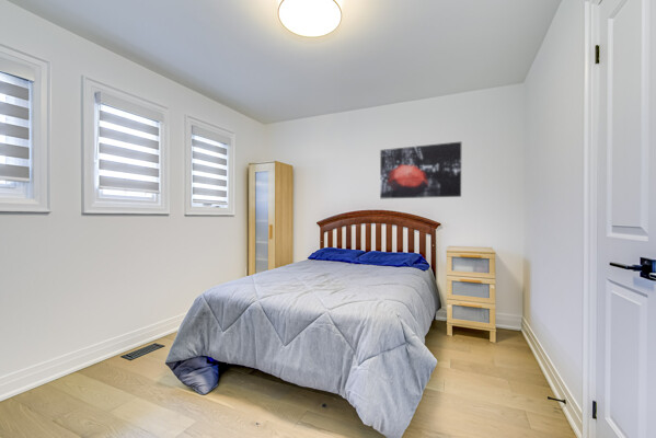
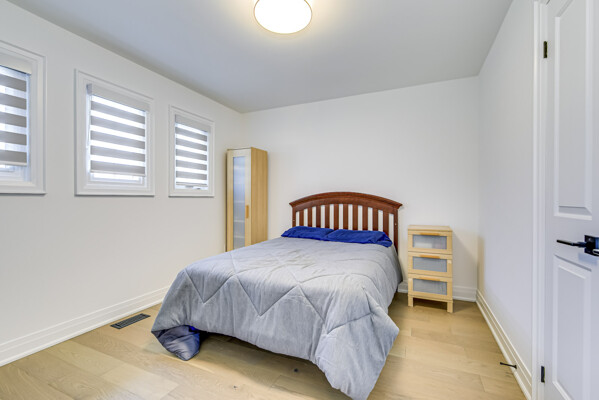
- wall art (418, 172)
